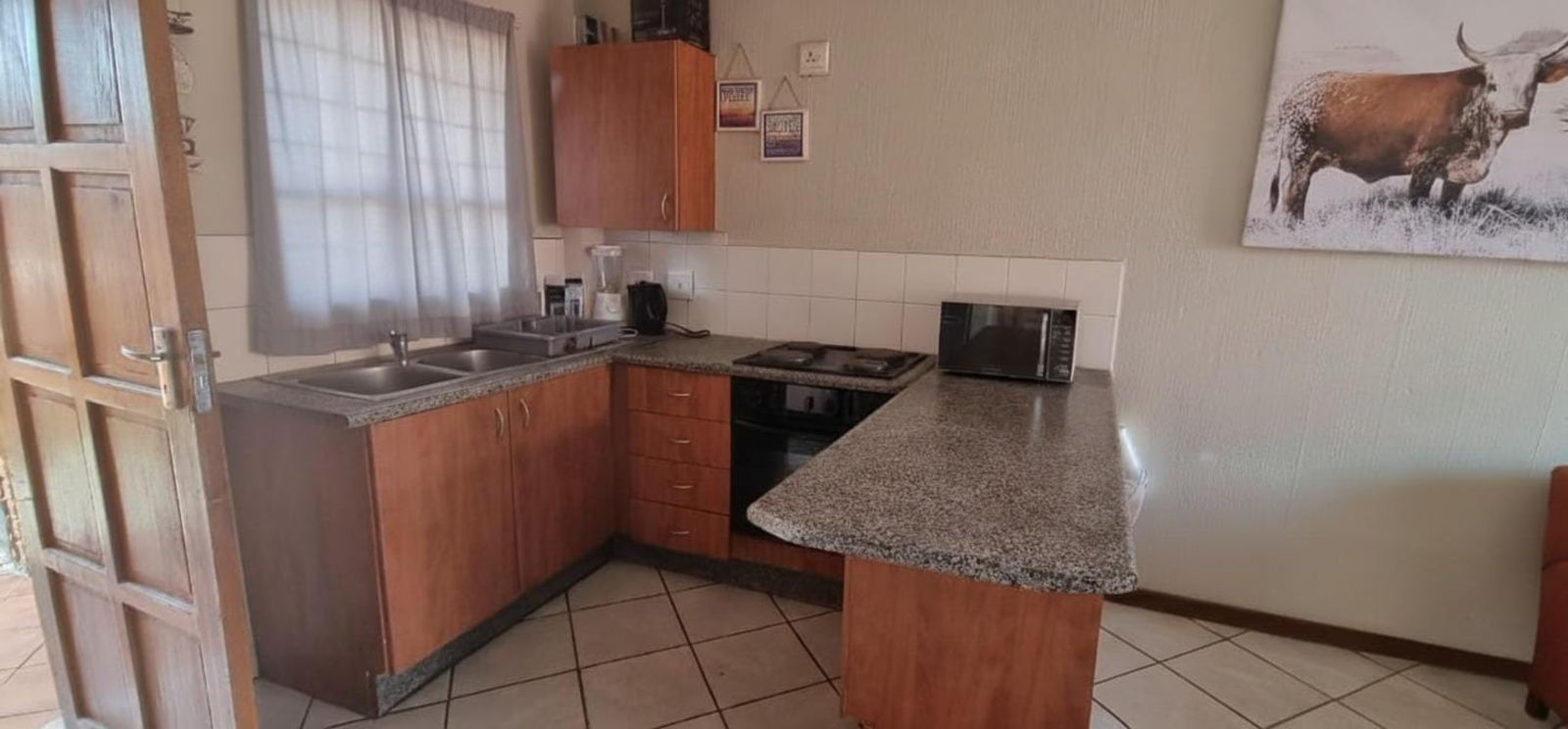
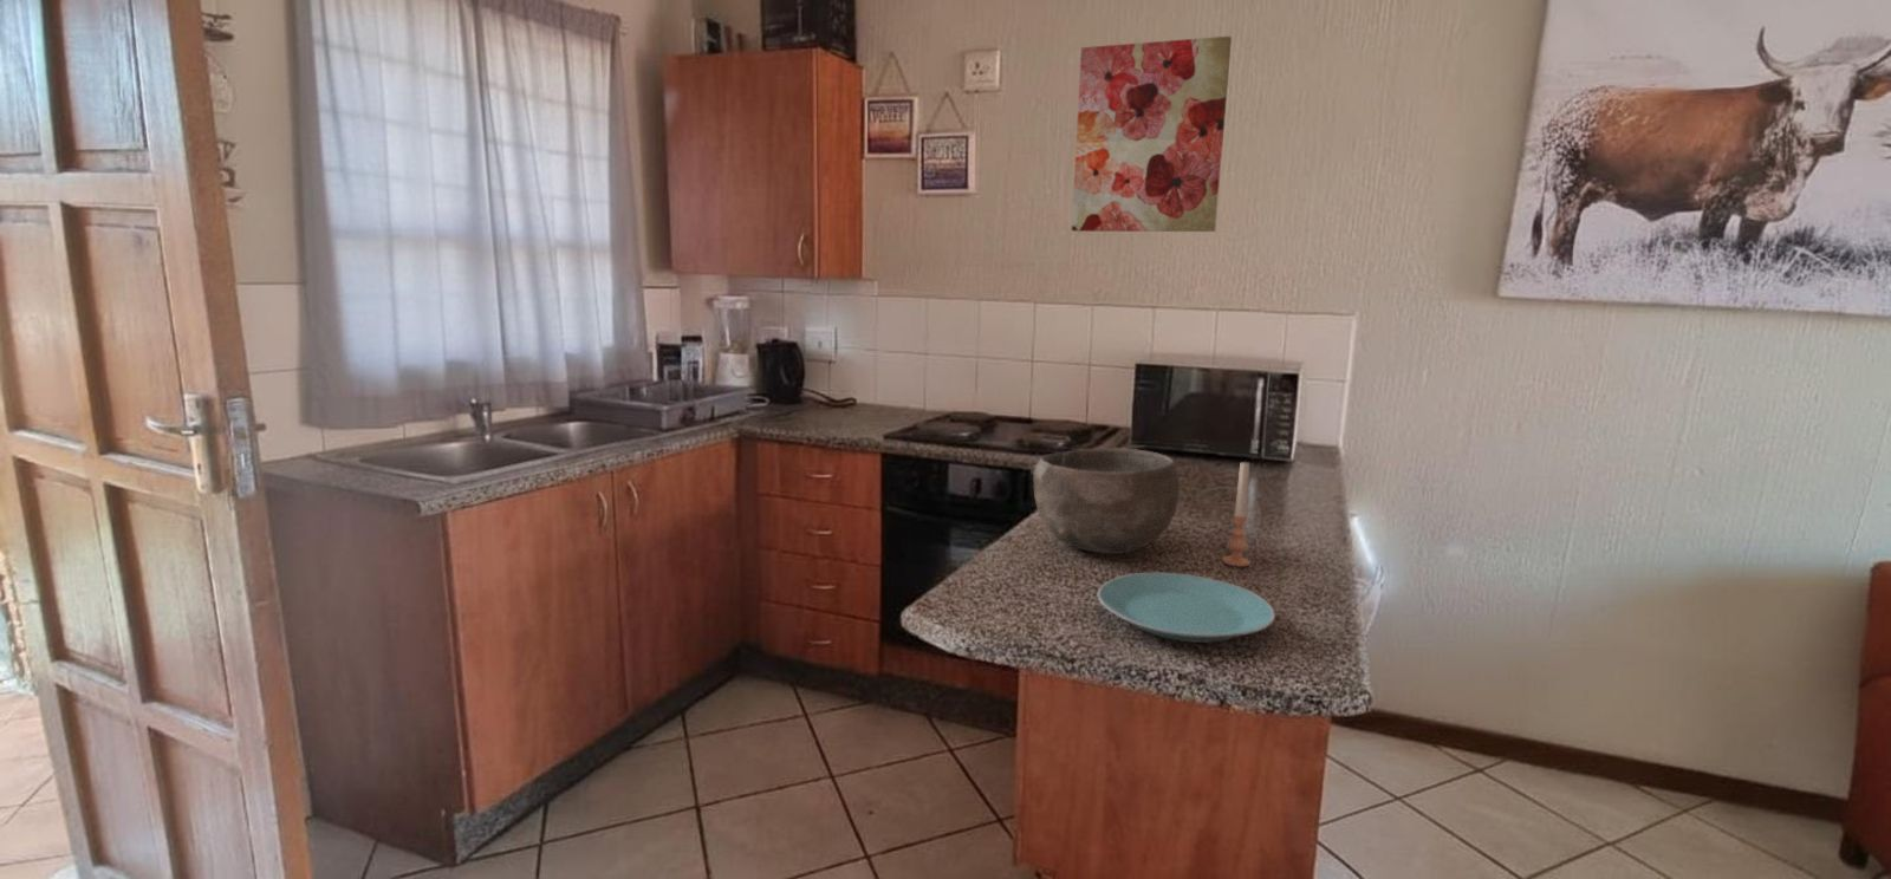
+ plate (1183, 610)
+ bowl (1101, 499)
+ wall art (1148, 139)
+ candle (1240, 511)
